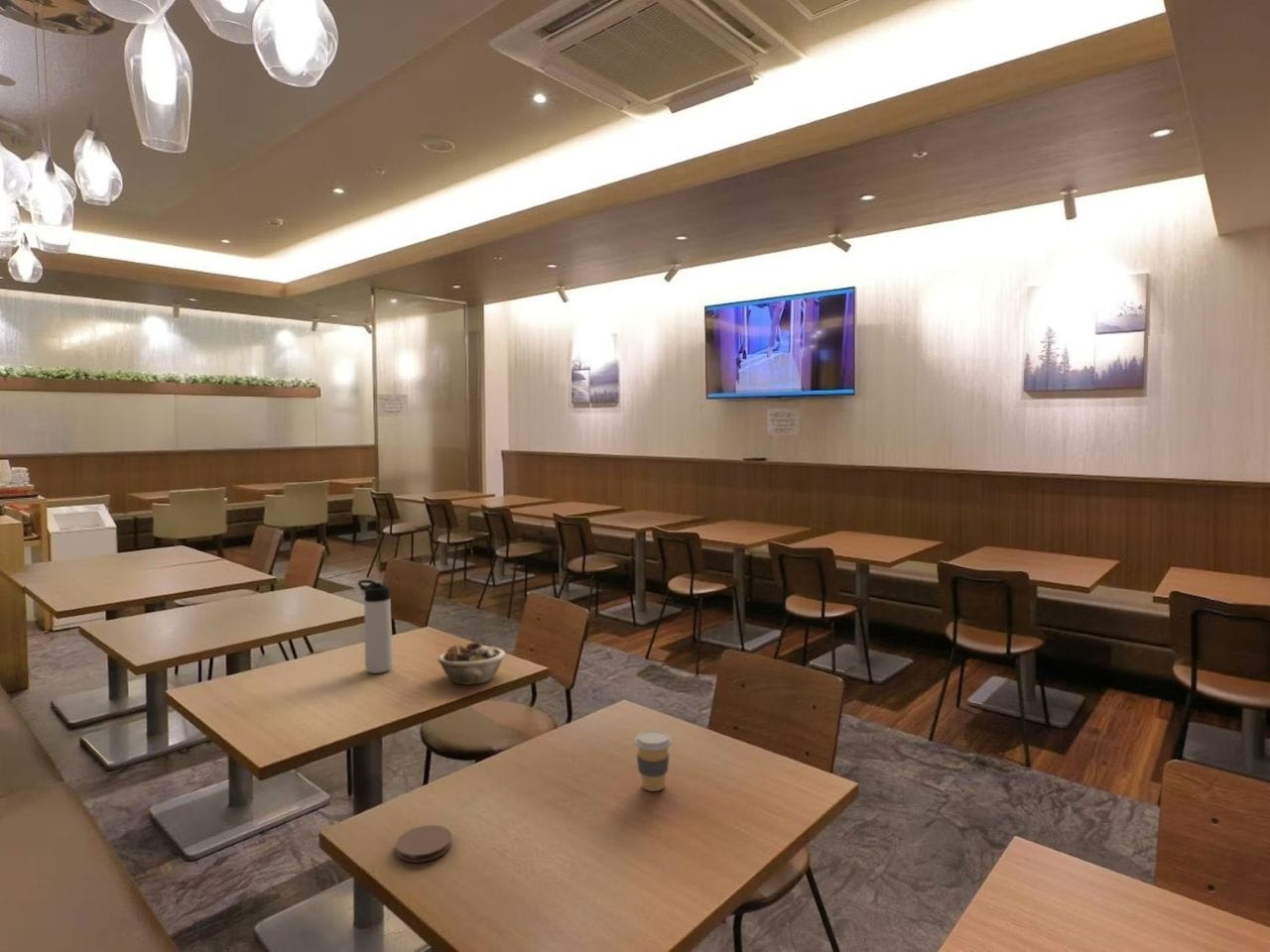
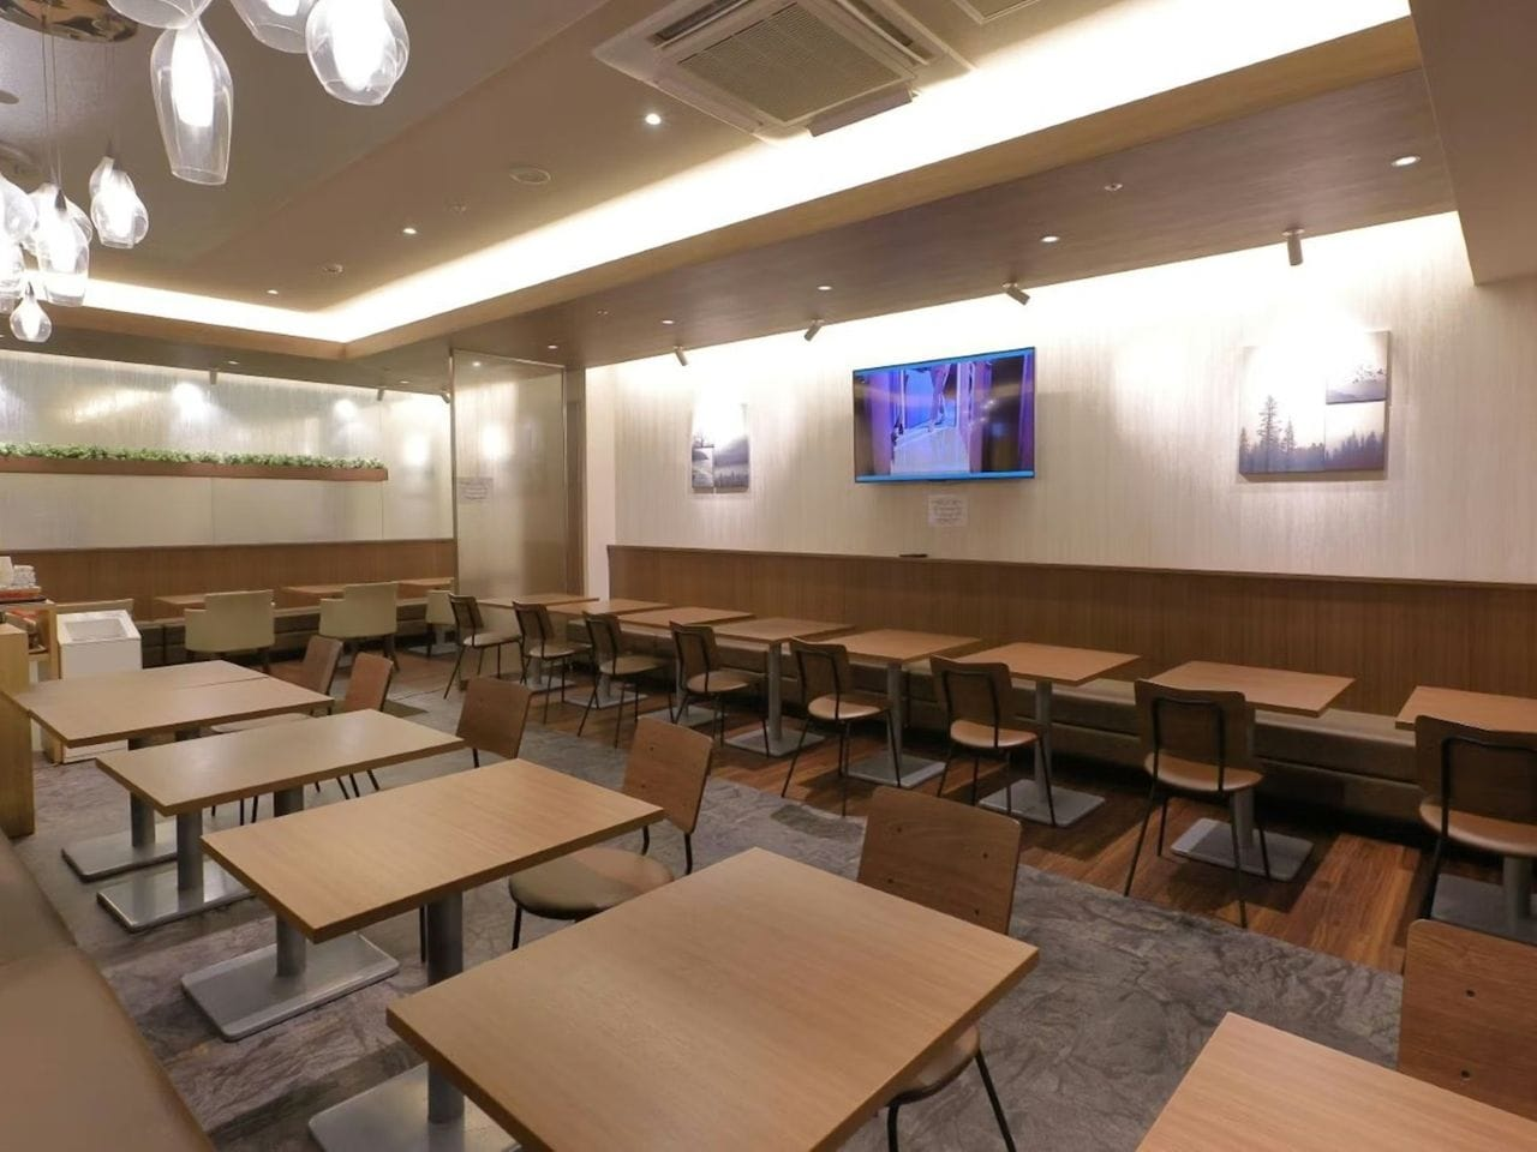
- thermos bottle (374, 625)
- coffee cup (653, 761)
- coaster (424, 843)
- succulent planter (472, 660)
